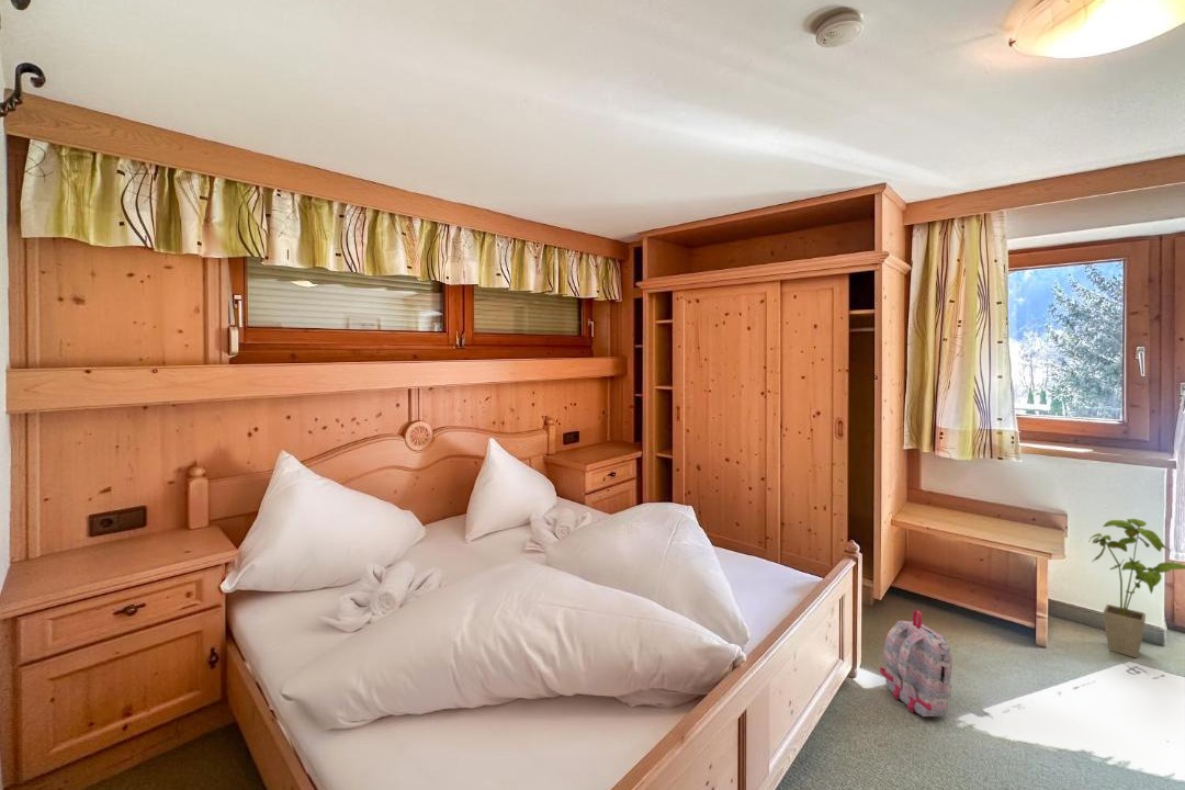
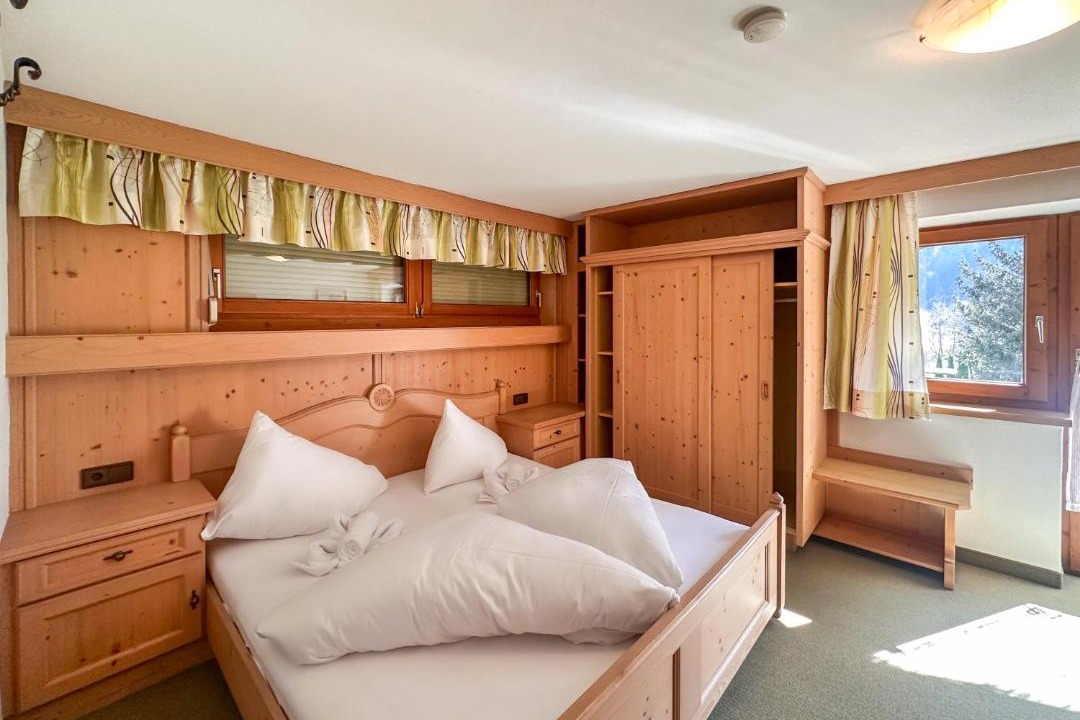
- house plant (1138, 587)
- backpack (913, 656)
